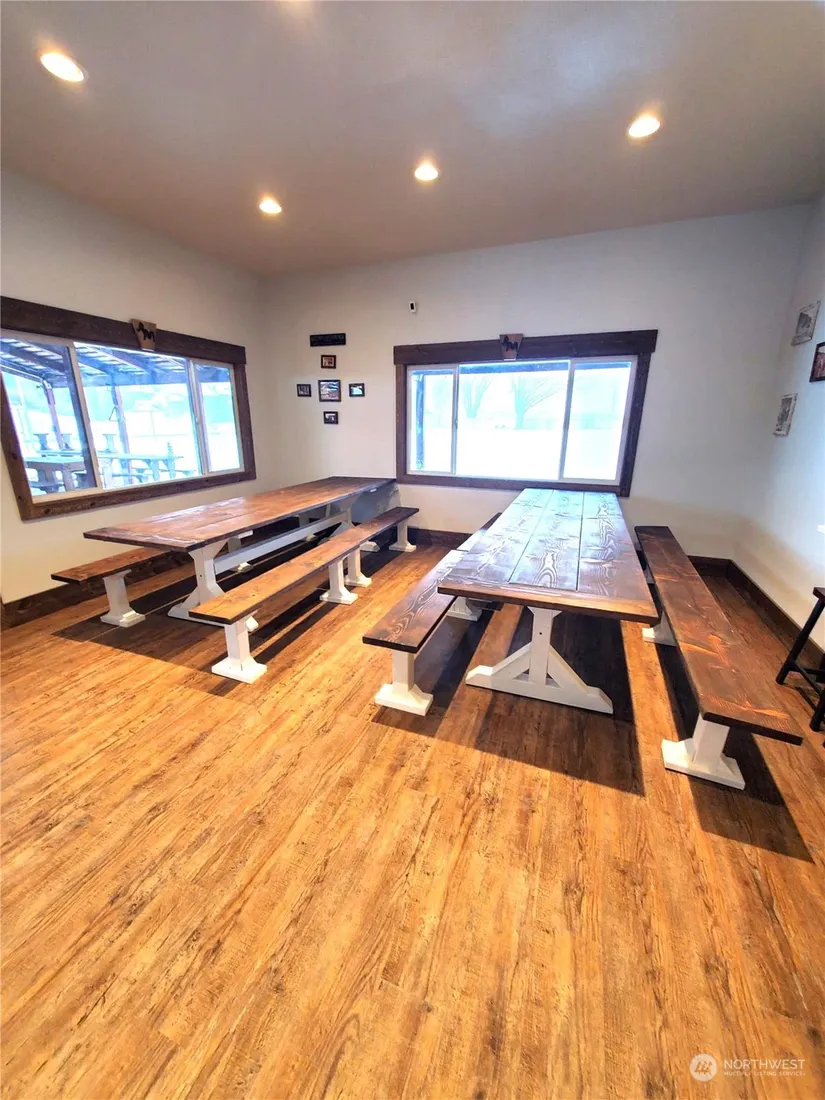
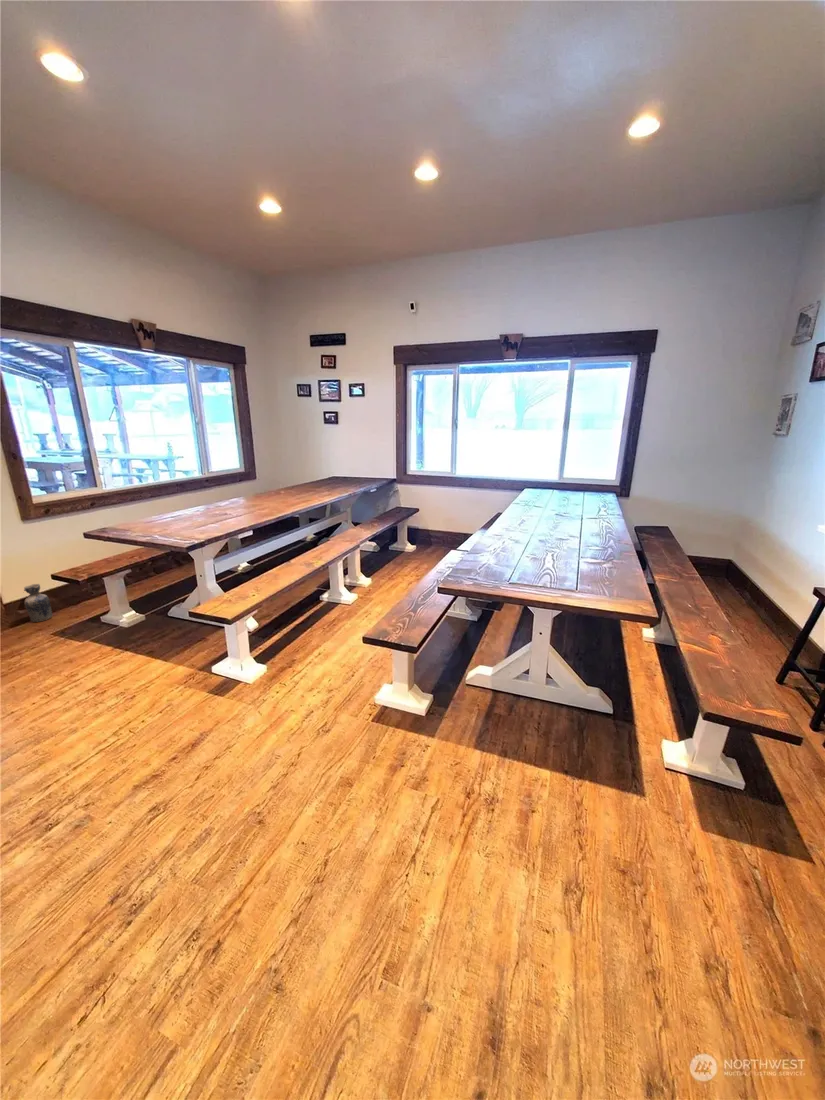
+ ceramic jug (36, 602)
